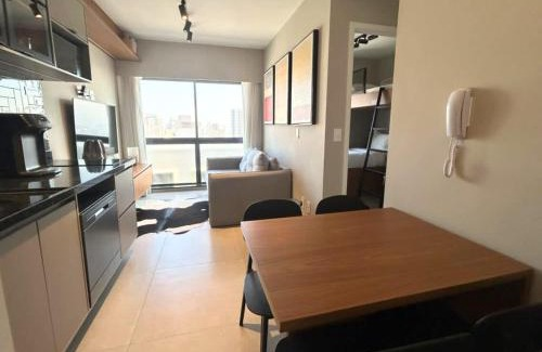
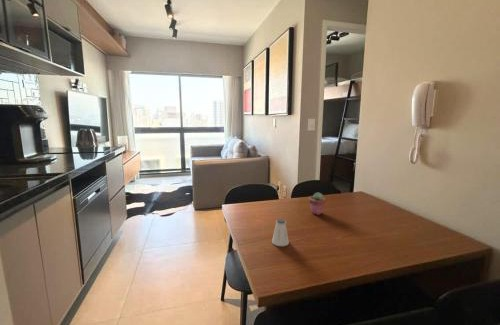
+ potted succulent (316, 202)
+ saltshaker (280, 231)
